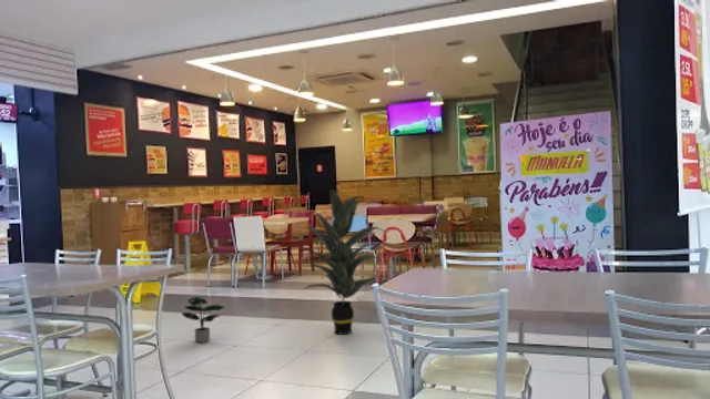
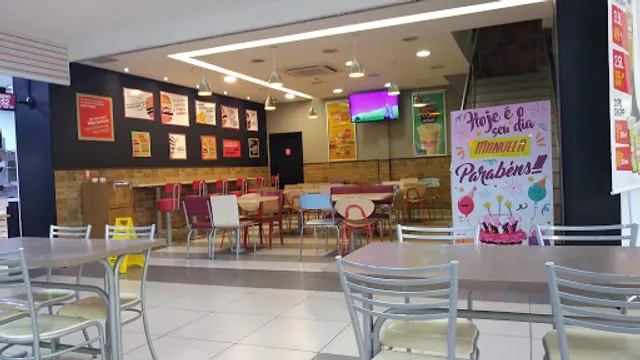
- potted plant (203, 319)
- indoor plant (342, 259)
